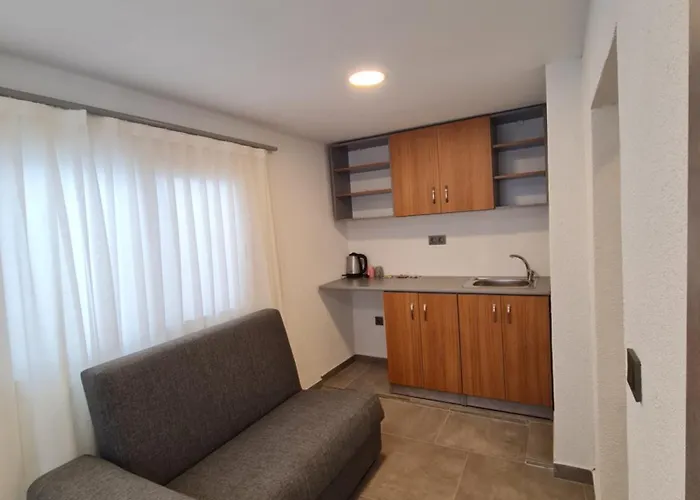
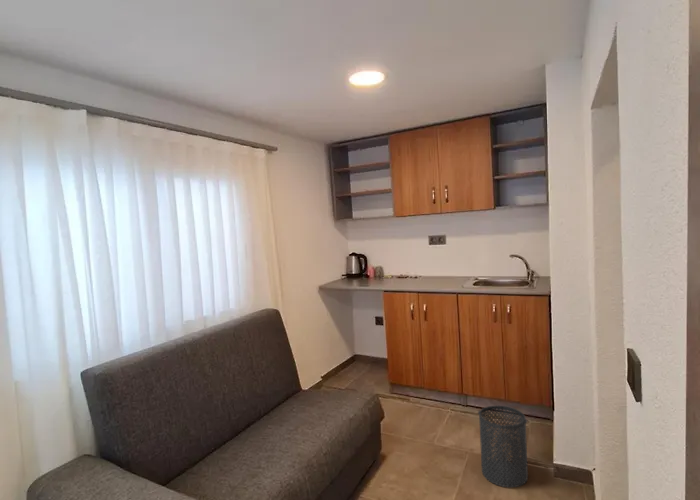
+ trash can (503, 444)
